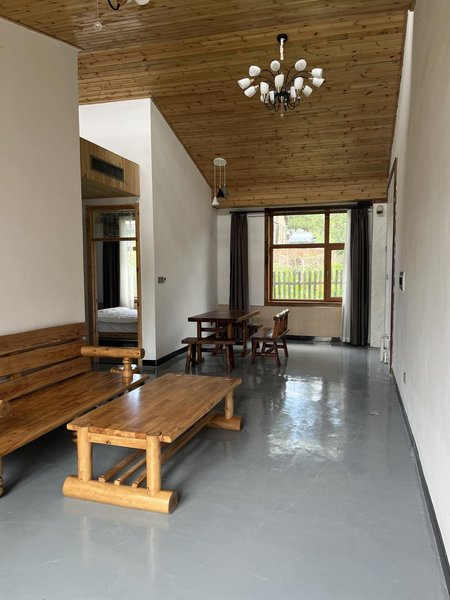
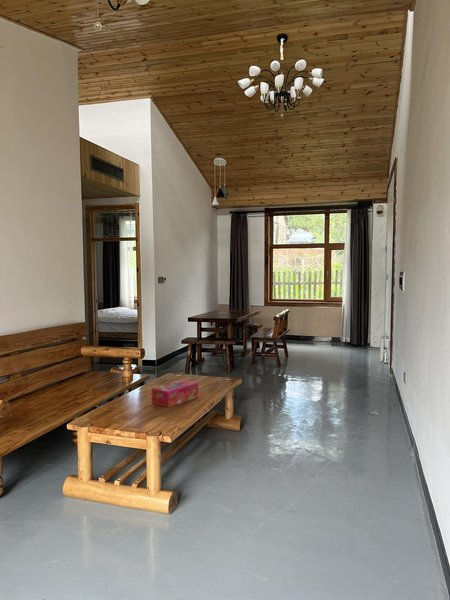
+ tissue box (175, 392)
